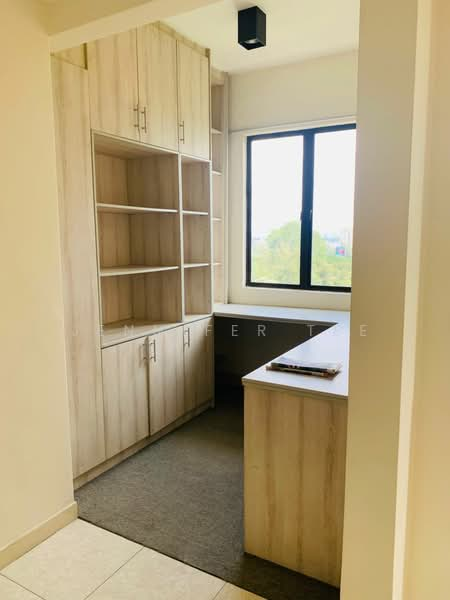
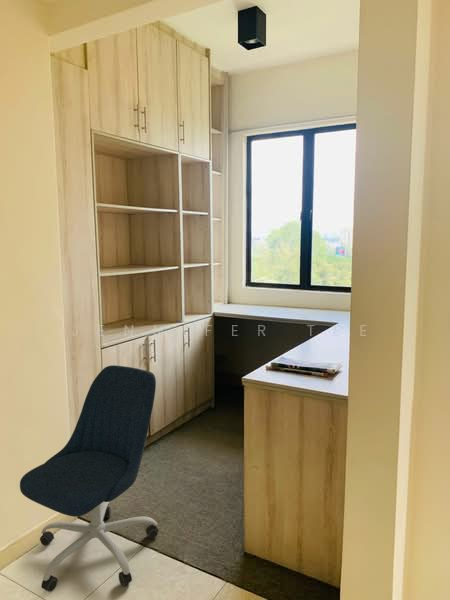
+ office chair (93, 469)
